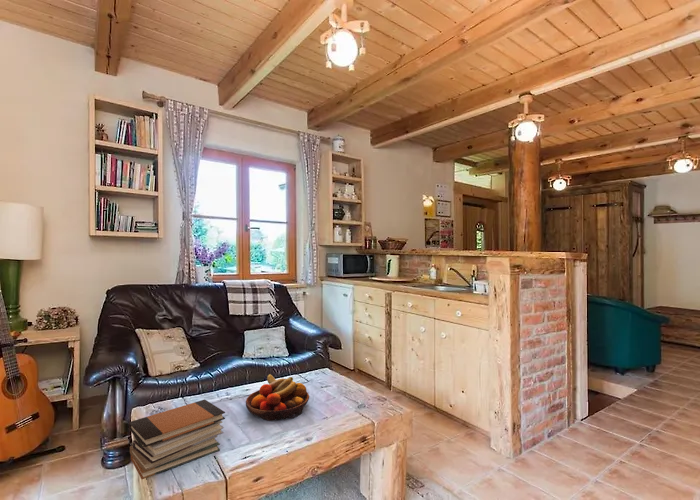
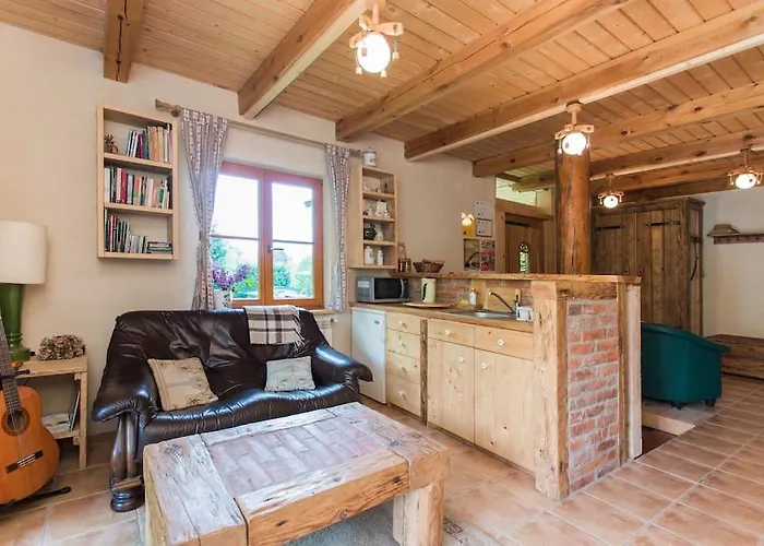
- book stack (178, 435)
- fruit bowl (277, 394)
